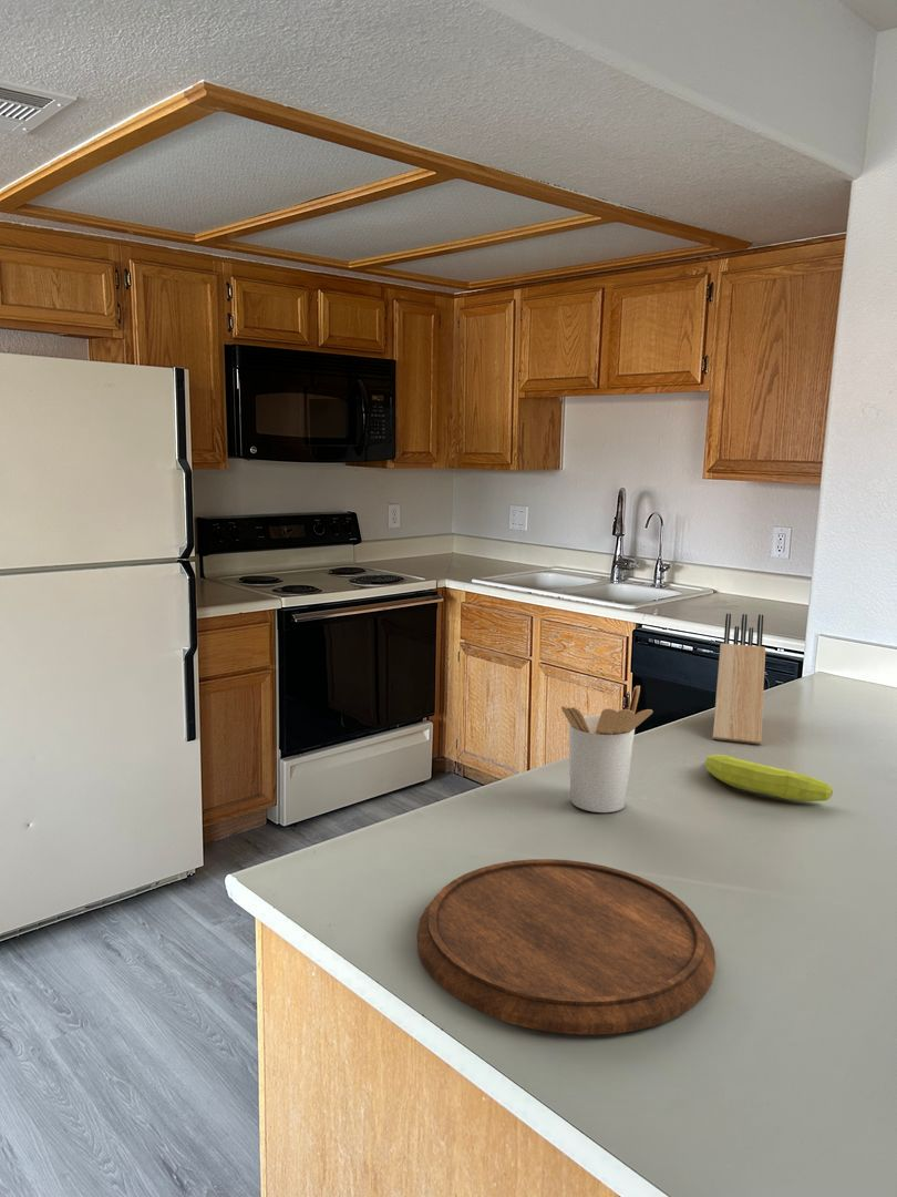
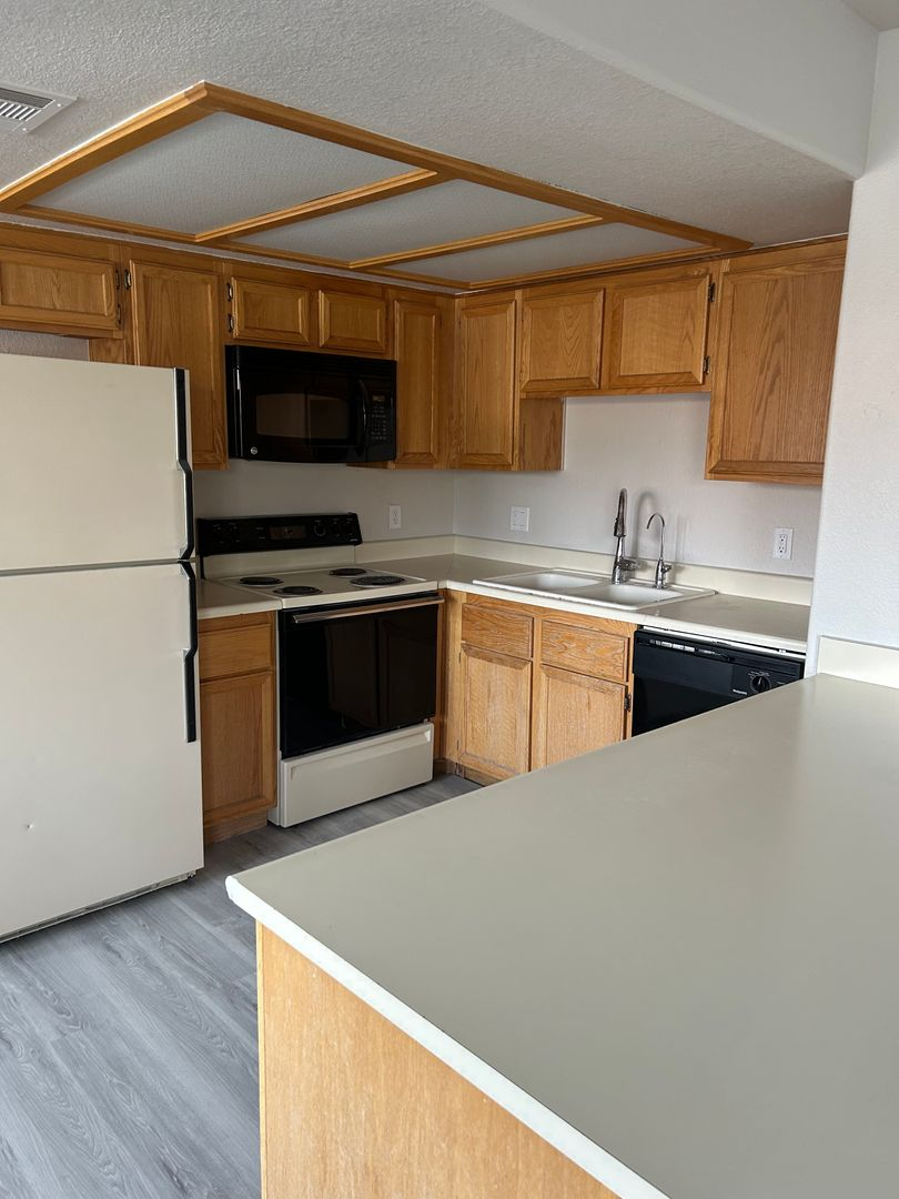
- fruit (766, 771)
- utensil holder (608, 750)
- cutting board (563, 930)
- knife block (741, 673)
